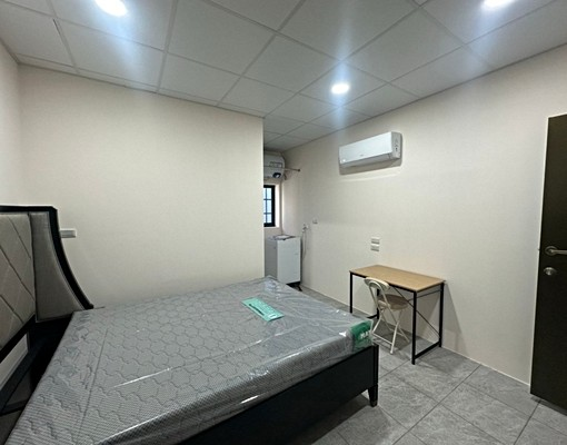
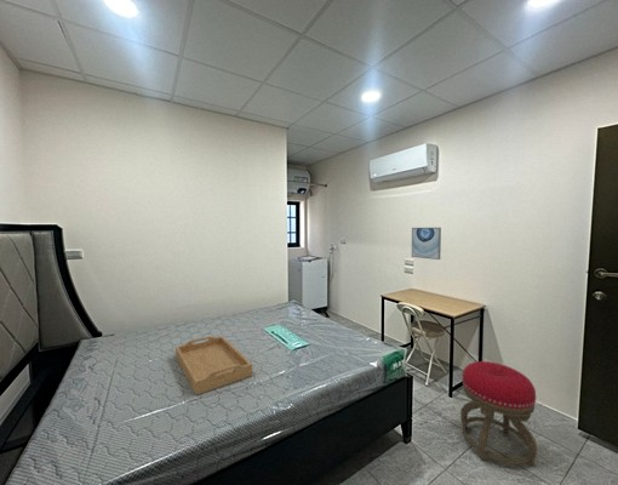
+ serving tray (211, 358)
+ wall art (425, 242)
+ stool (496, 407)
